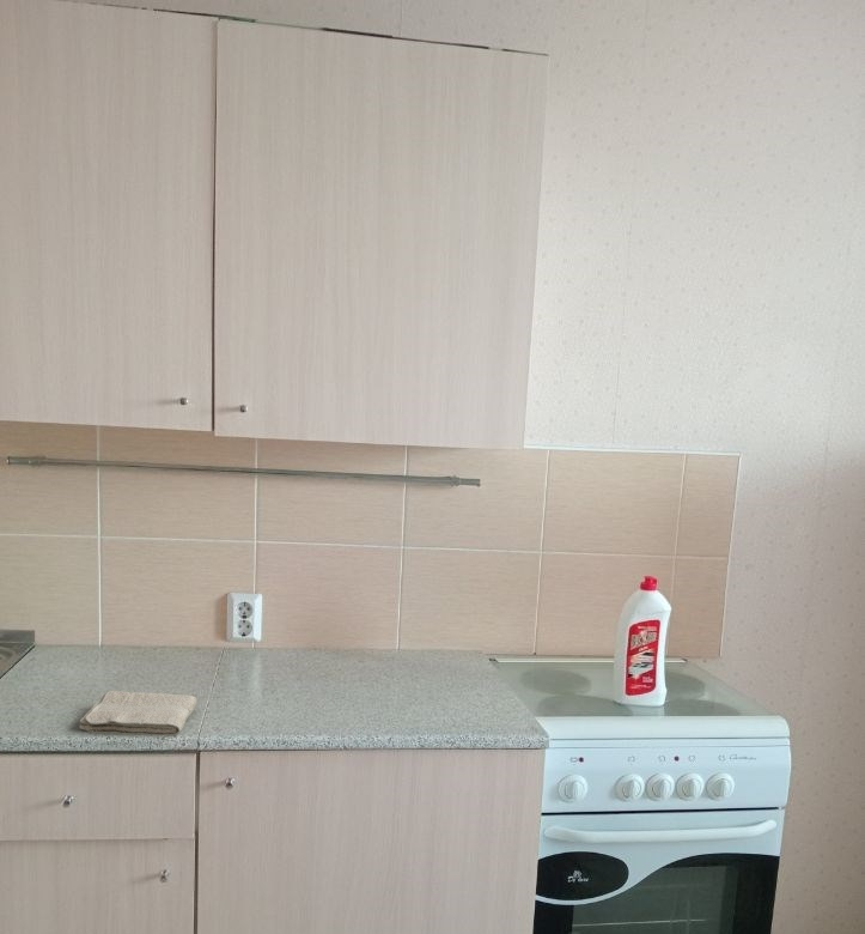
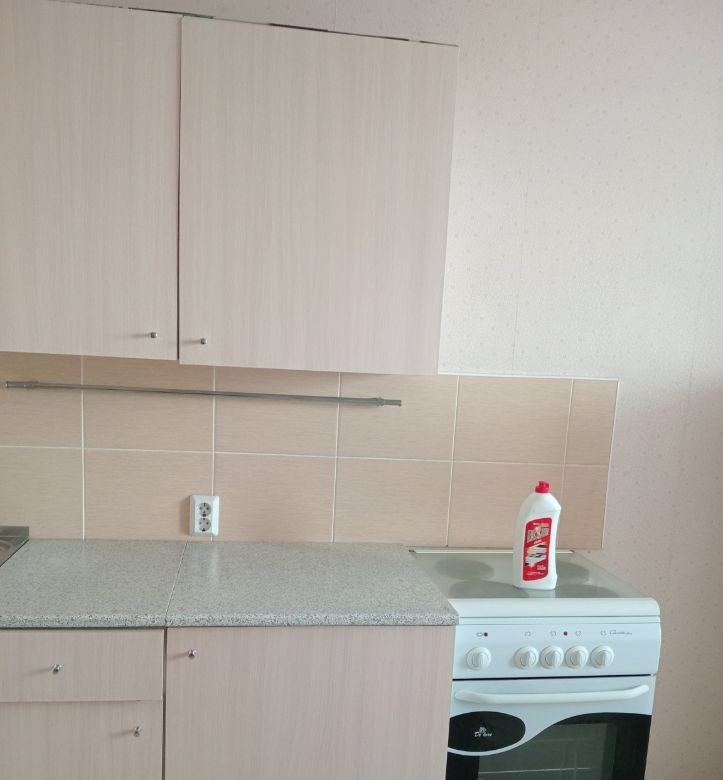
- washcloth (140, 711)
